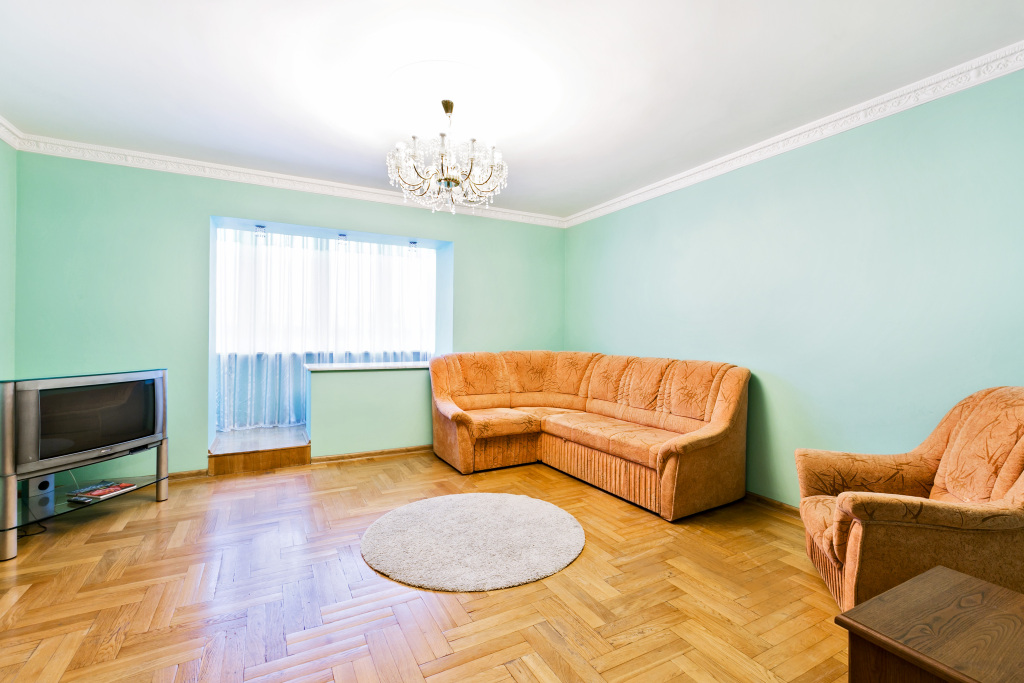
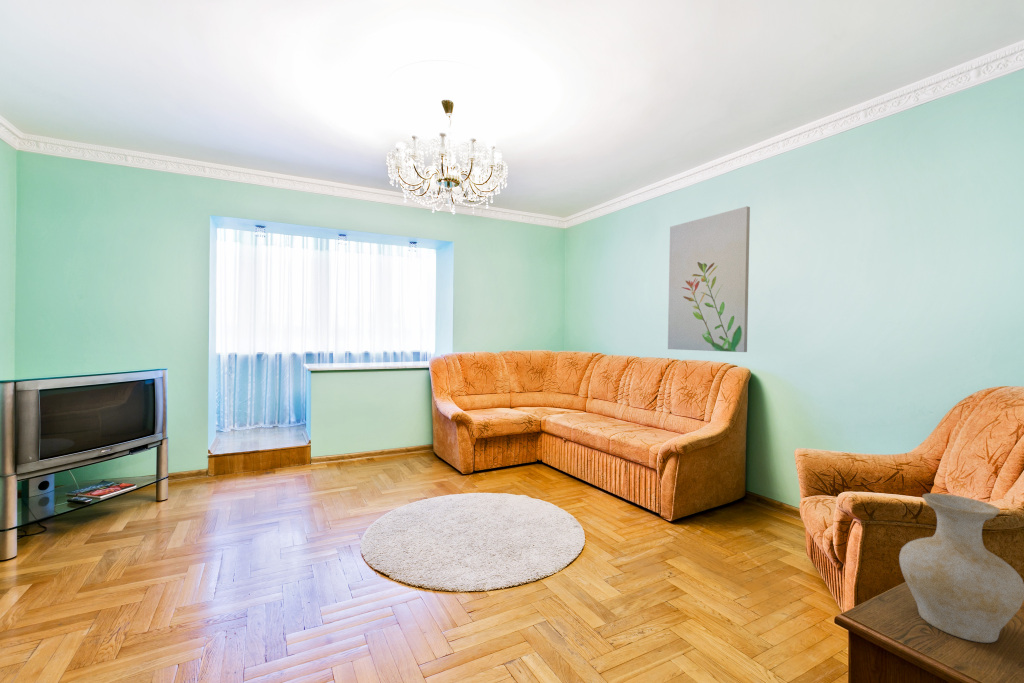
+ vase (958, 563)
+ wall art (705, 284)
